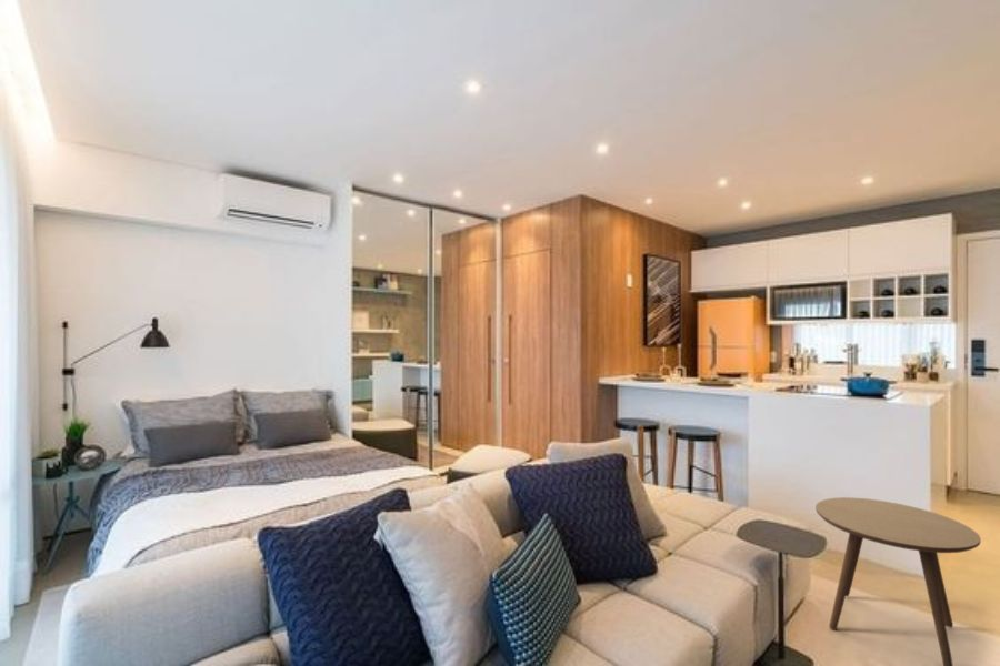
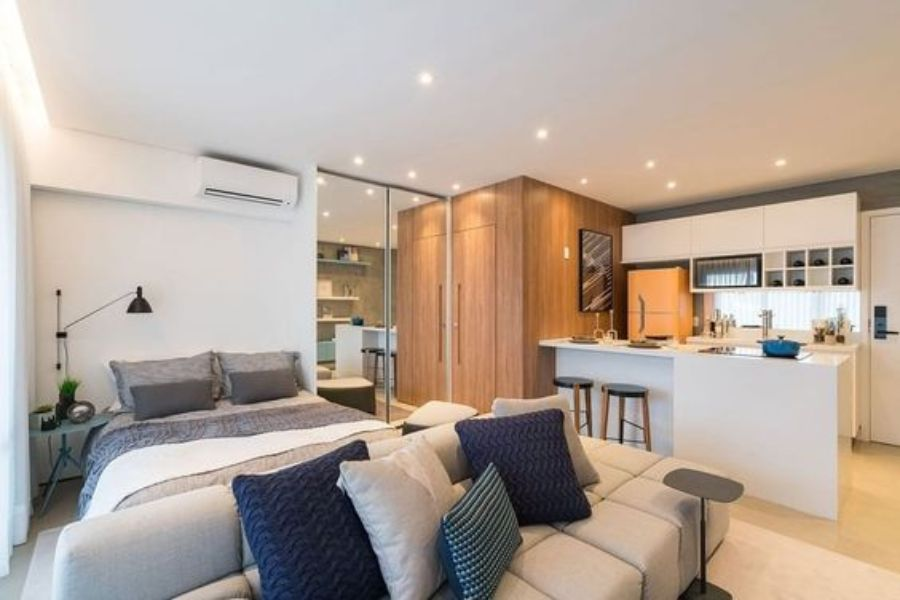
- side table (894, 546)
